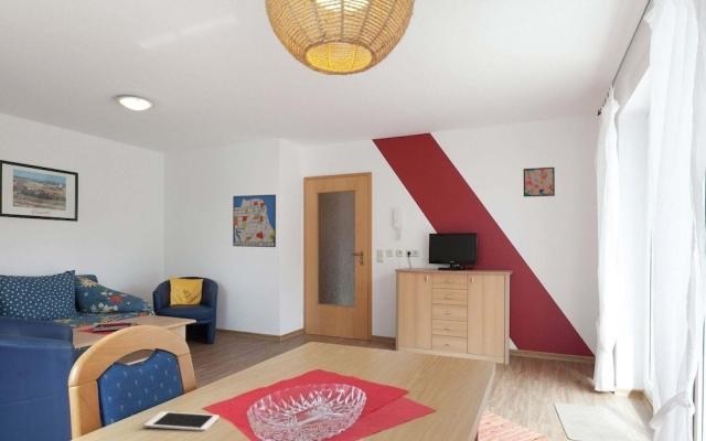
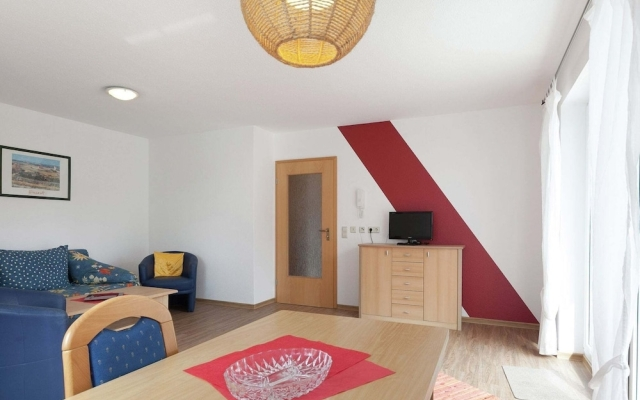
- cell phone (182, 420)
- wall art (538, 182)
- wall art (254, 220)
